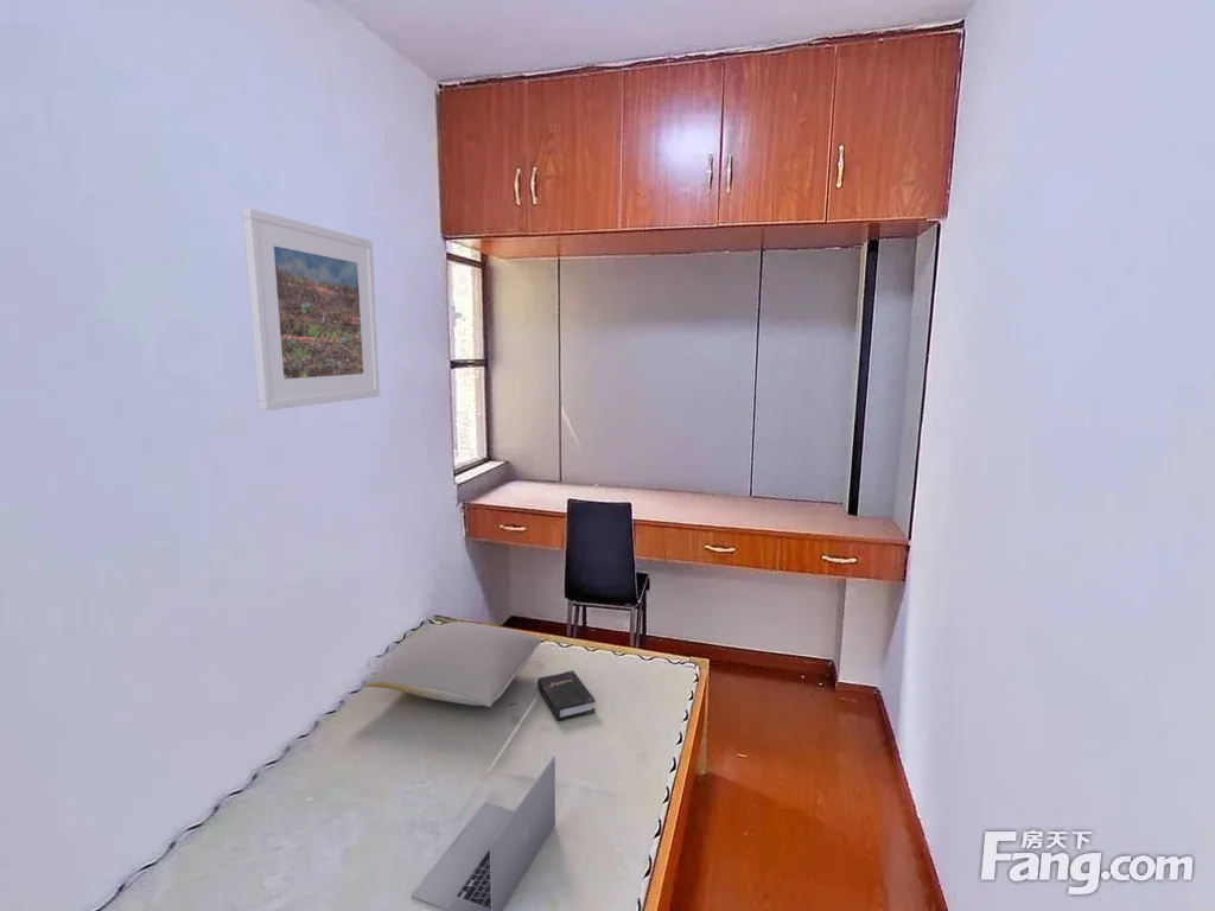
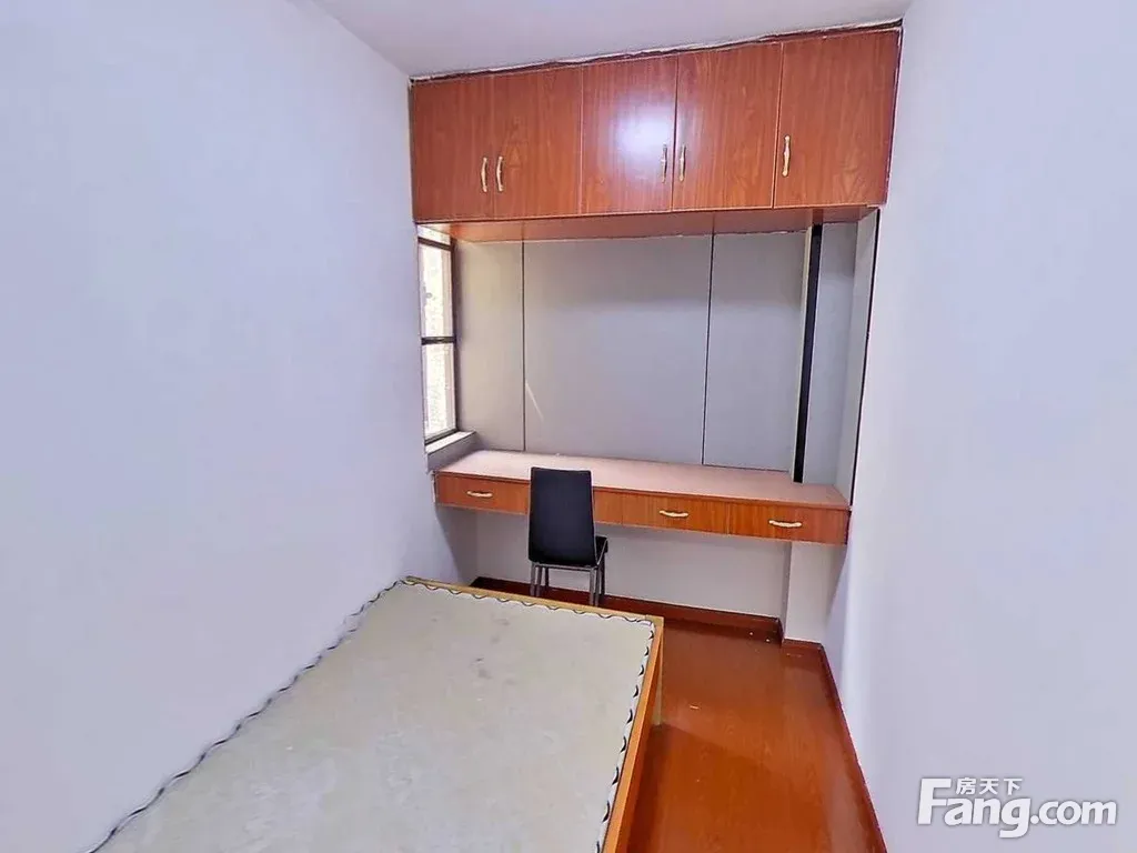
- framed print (322, 316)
- pillow (458, 660)
- laptop (486, 822)
- hardback book (565, 694)
